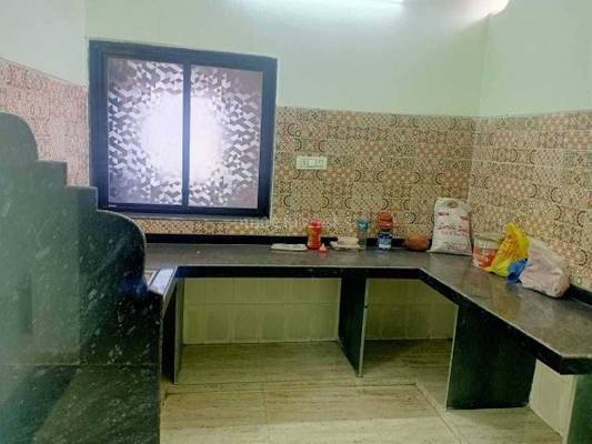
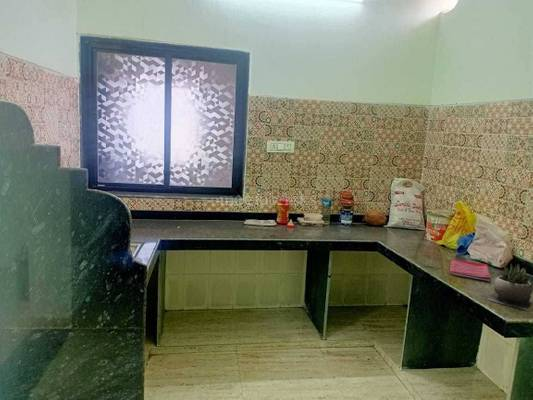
+ dish towel (469, 269)
+ succulent plant (512, 282)
